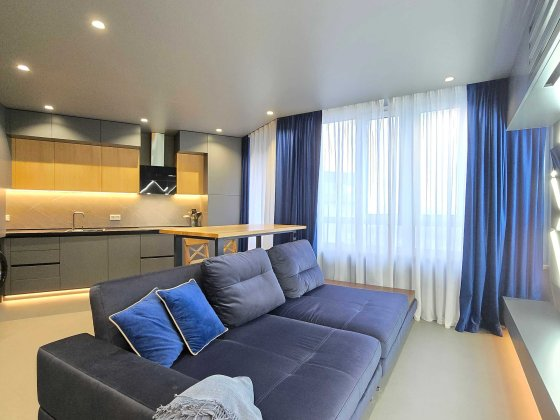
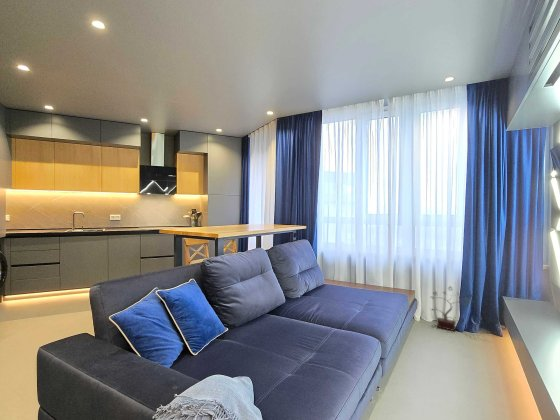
+ potted plant (451, 308)
